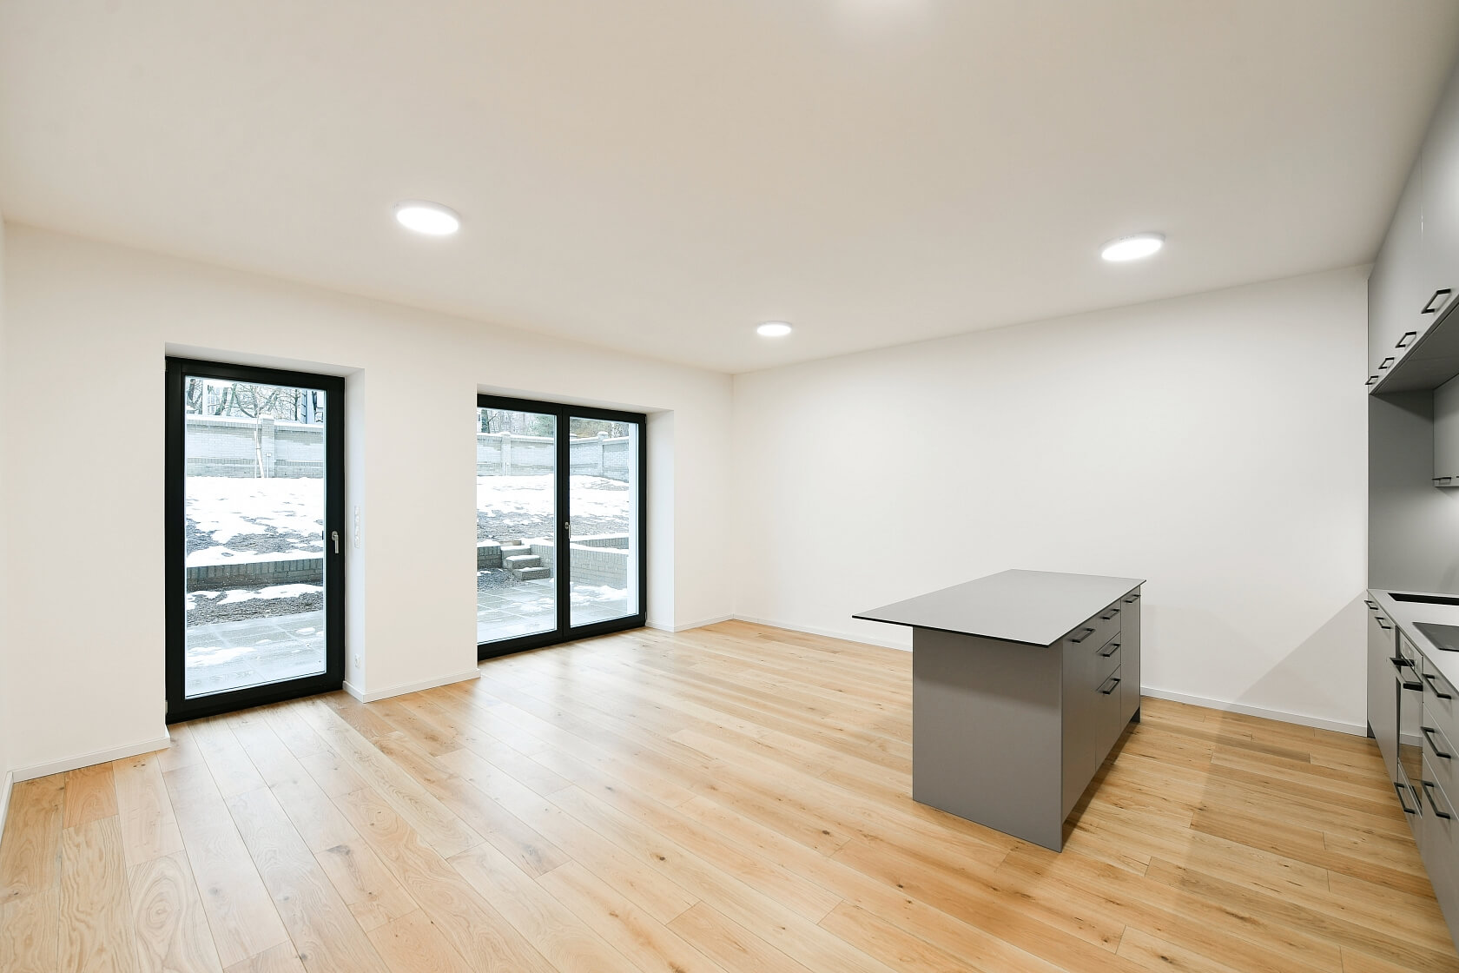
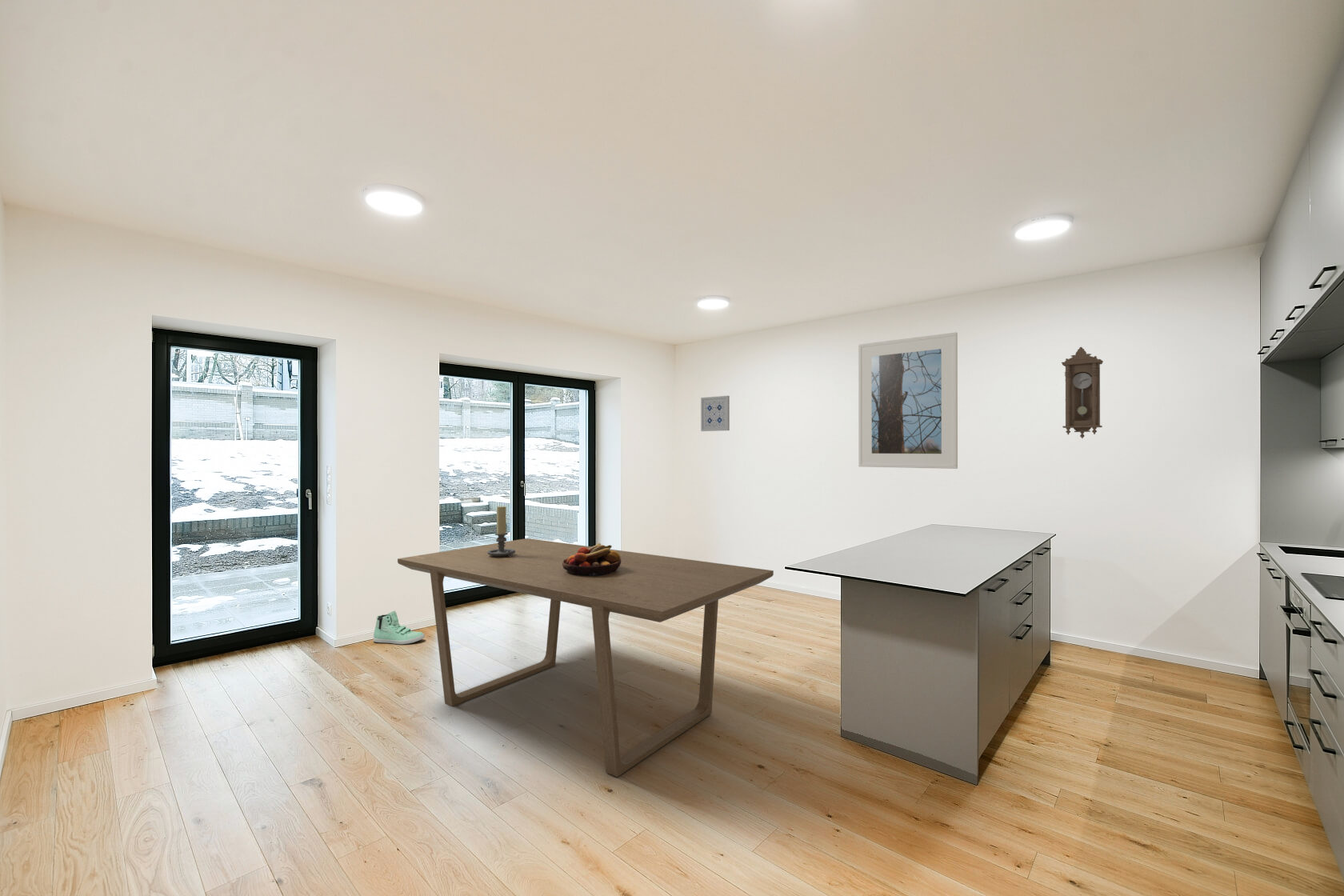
+ candle holder (502, 530)
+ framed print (905, 403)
+ fruit bowl (591, 557)
+ pendulum clock (1082, 393)
+ wall art (714, 414)
+ sneaker (398, 626)
+ dining table (558, 633)
